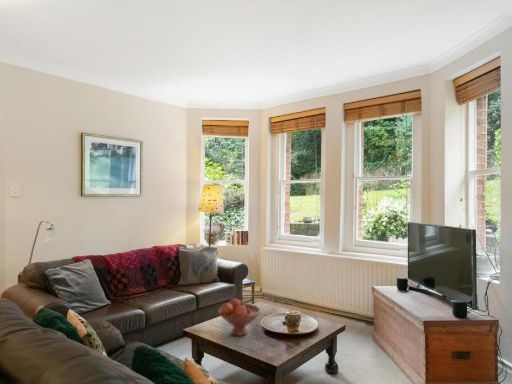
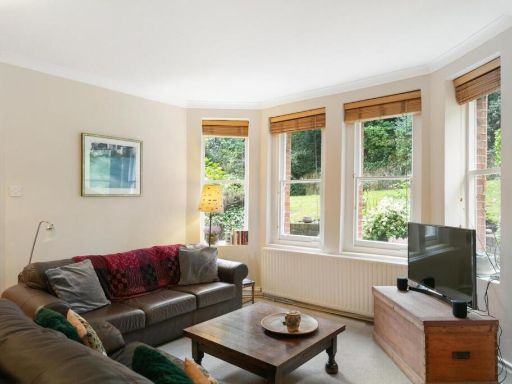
- fruit bowl (239, 317)
